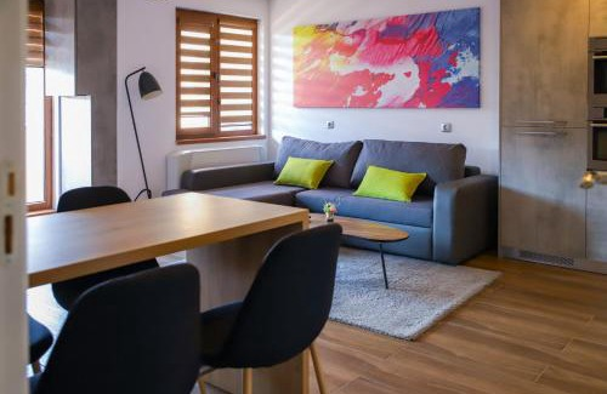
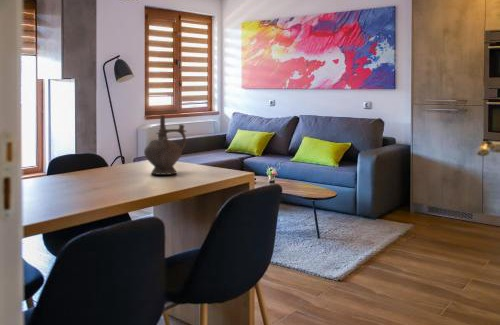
+ ceremonial vessel (165, 144)
